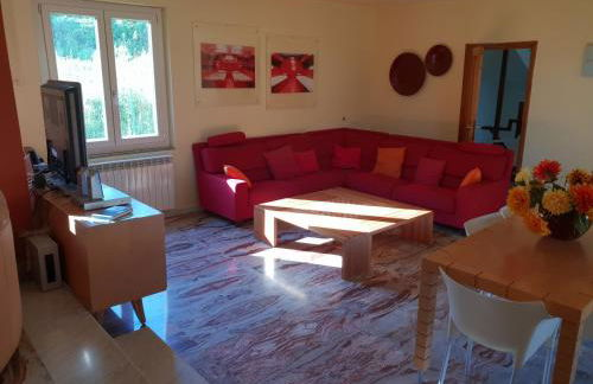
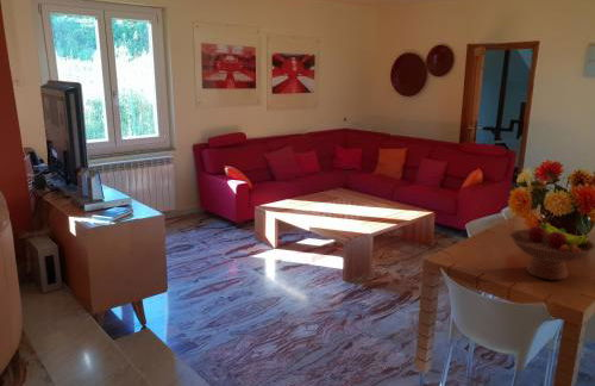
+ fruit bowl (549, 250)
